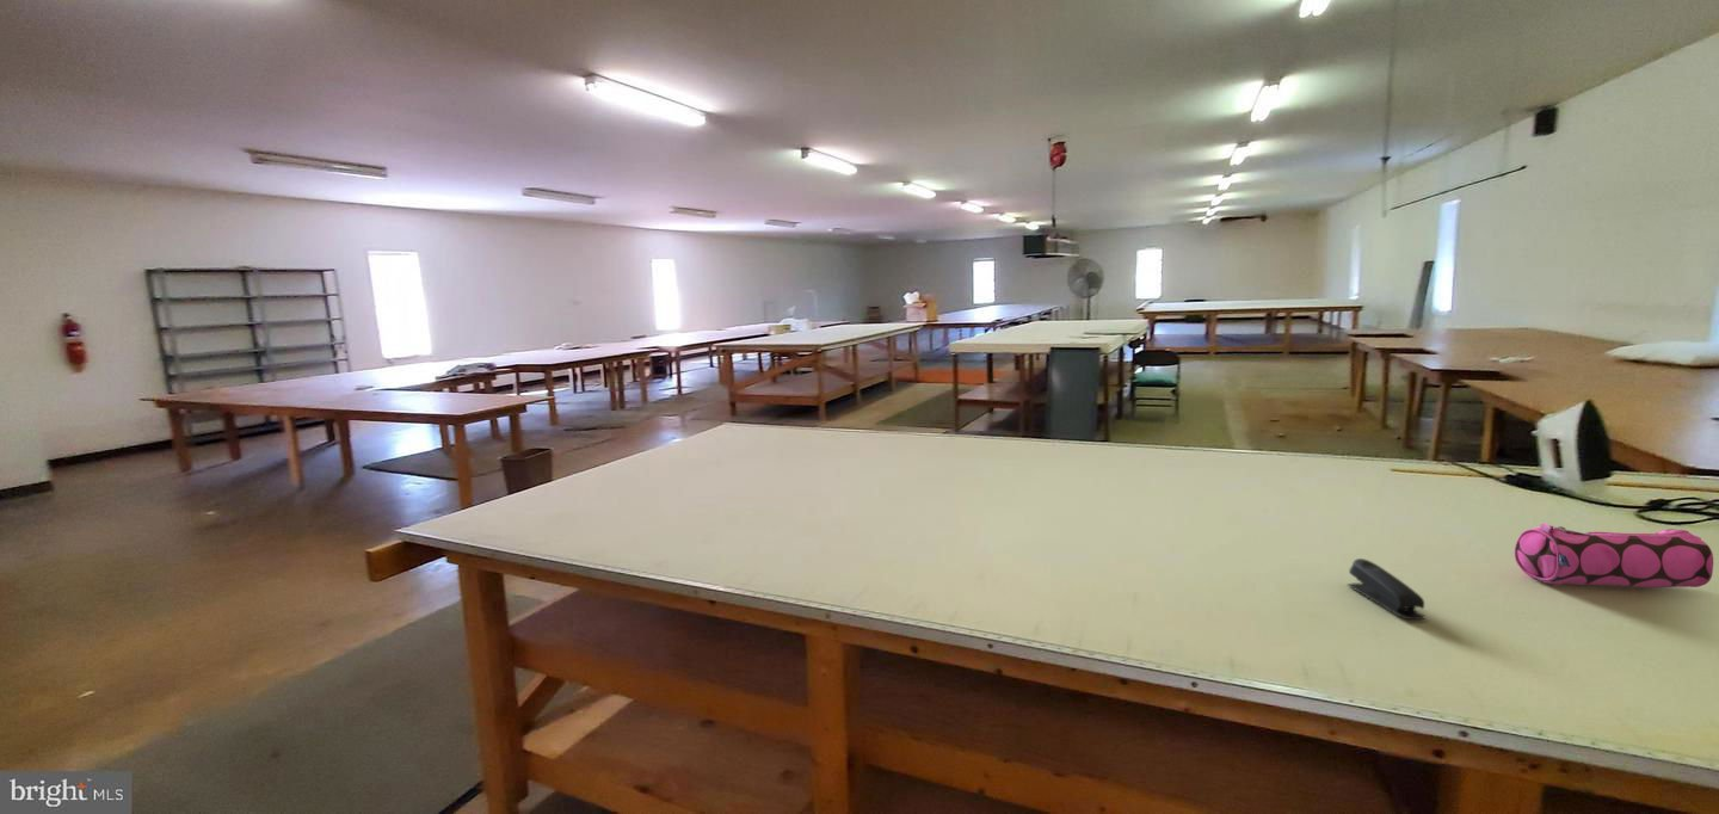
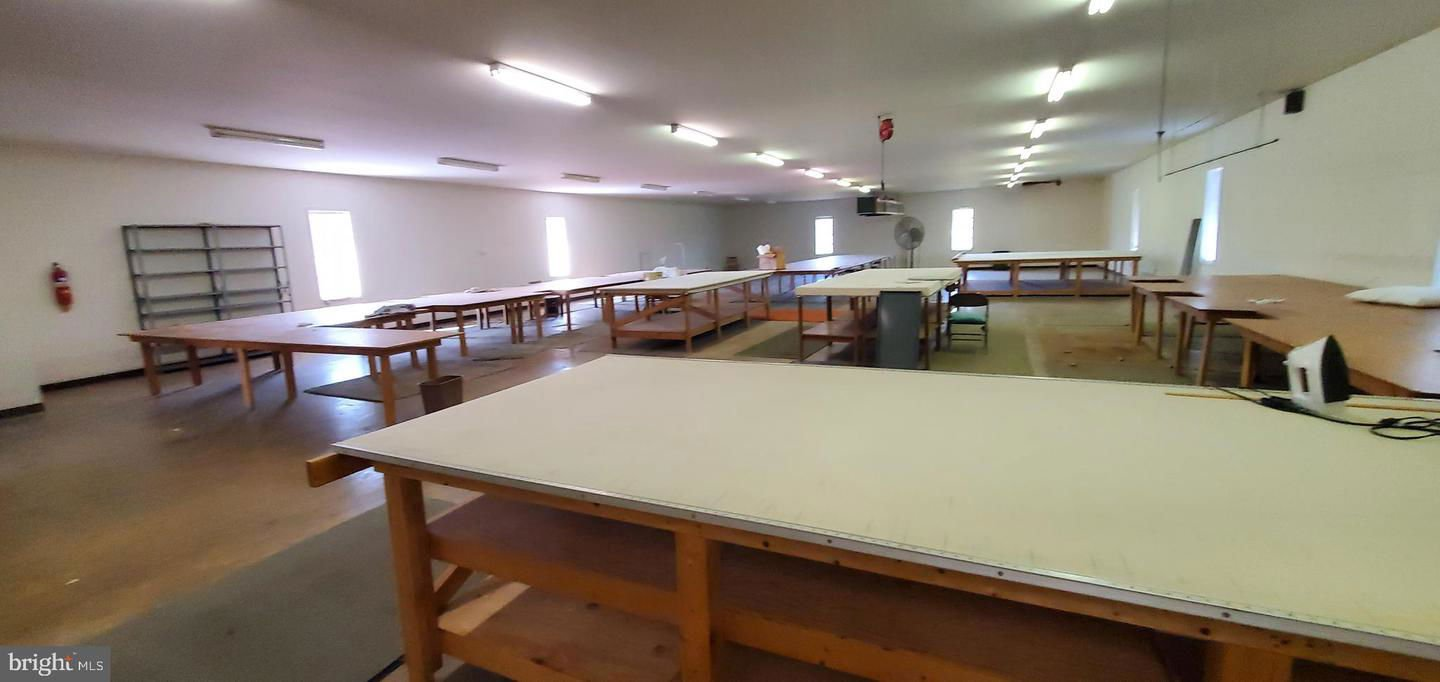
- pencil case (1612, 554)
- stapler (1385, 586)
